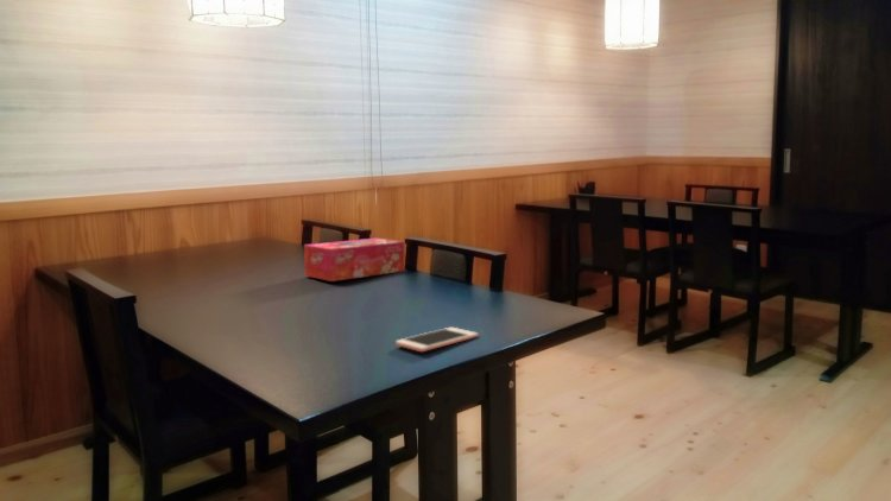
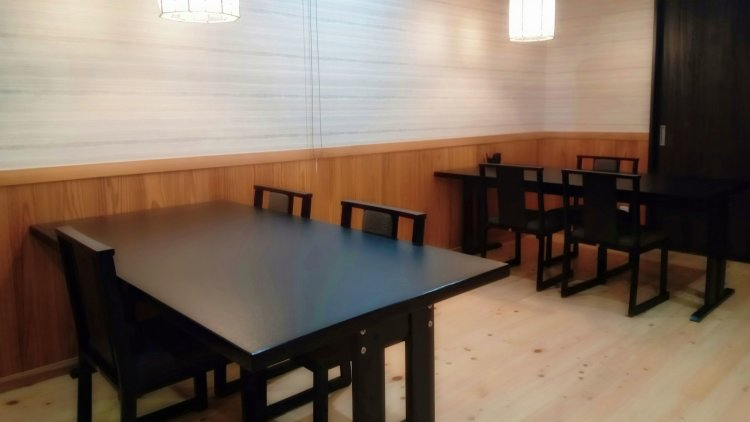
- cell phone (437, 338)
- tissue box (355, 258)
